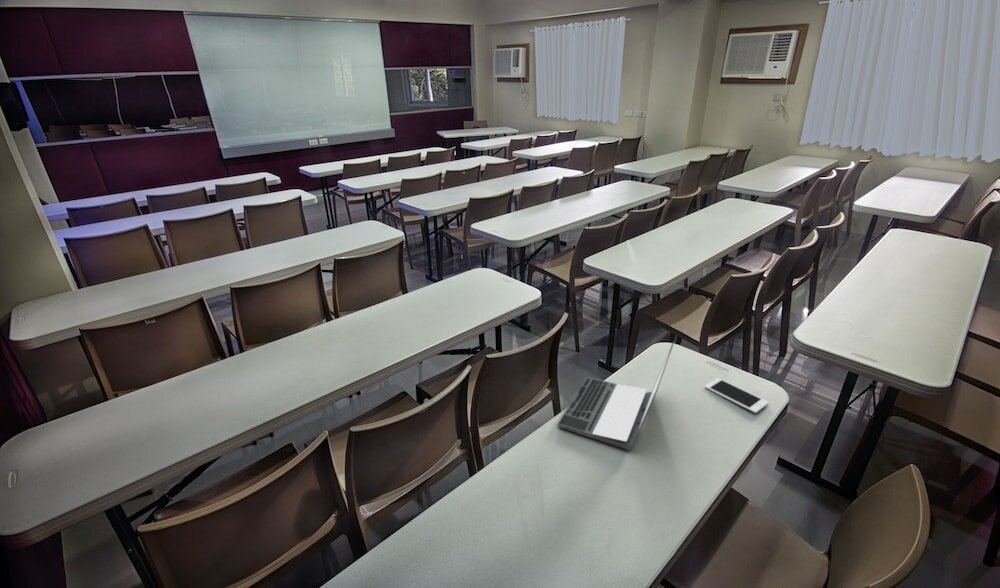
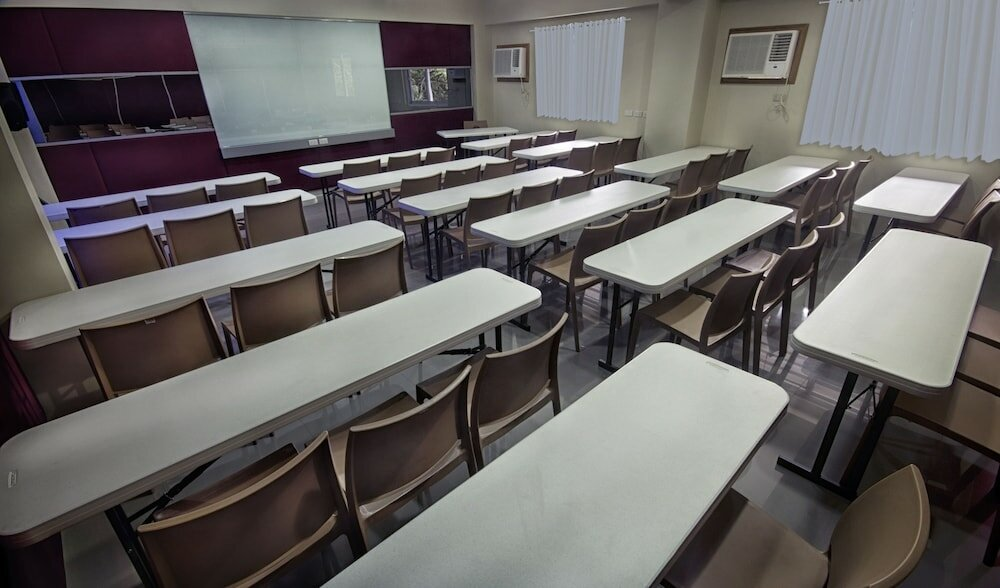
- laptop (616, 384)
- cell phone (735, 394)
